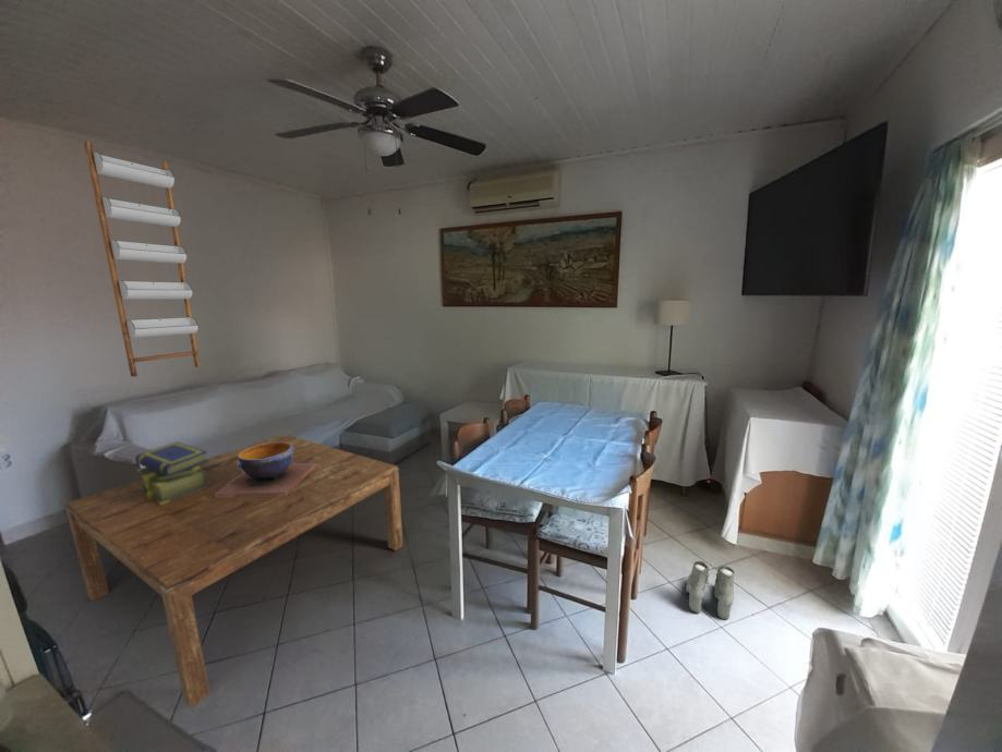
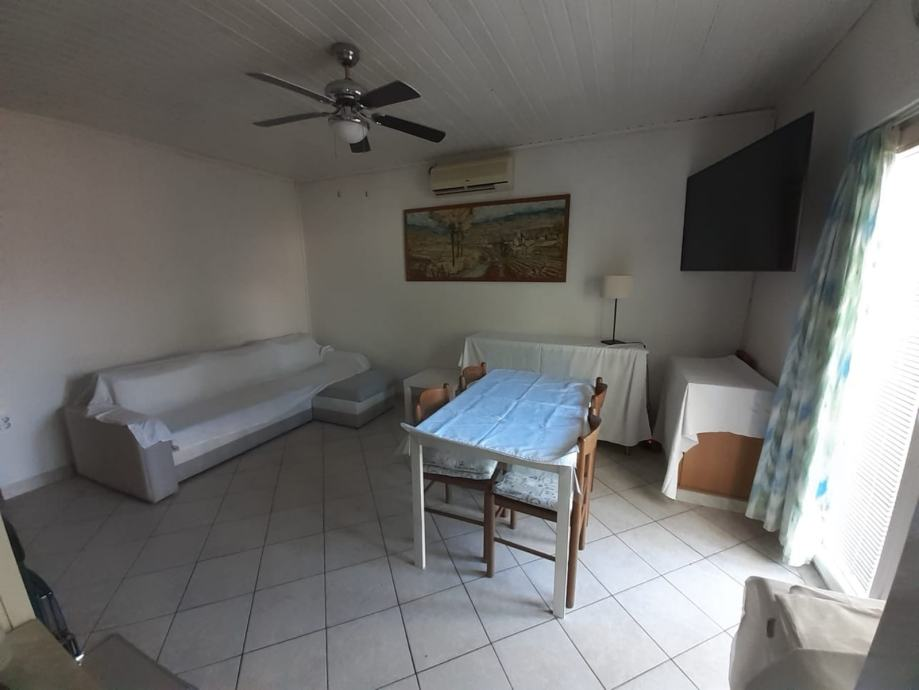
- coffee table (253, 526)
- shelf (153, 260)
- boots (708, 581)
- stack of books (174, 469)
- decorative bowl (268, 464)
